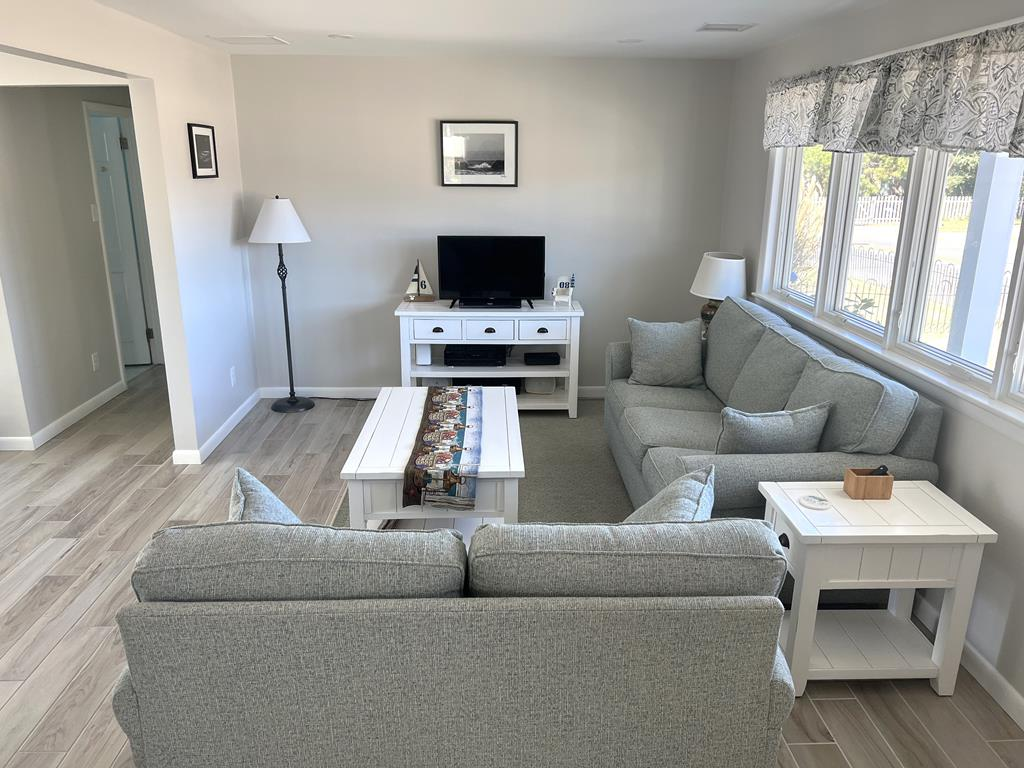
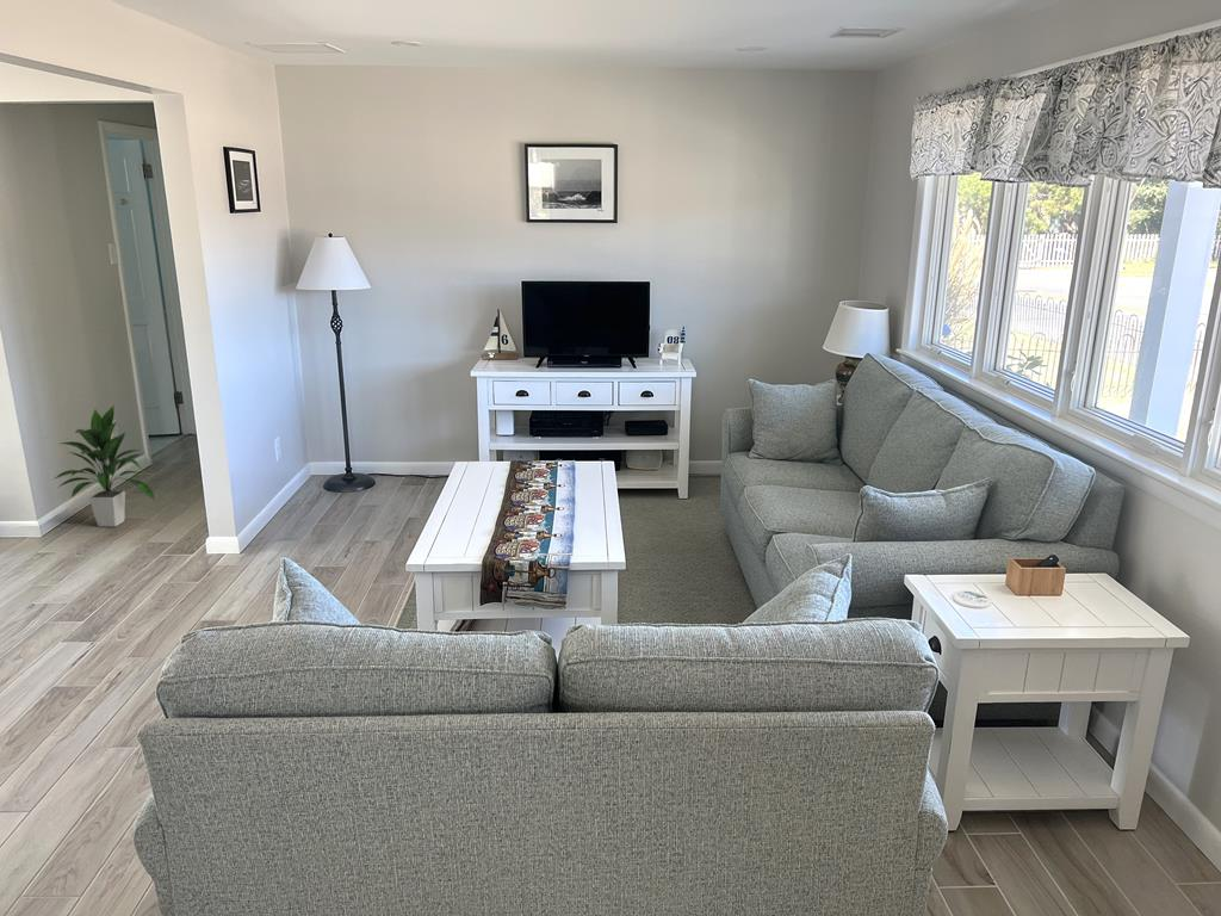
+ indoor plant (105, 468)
